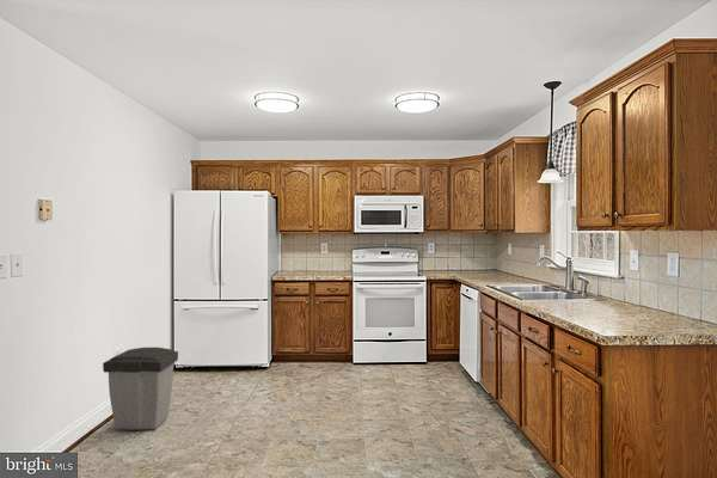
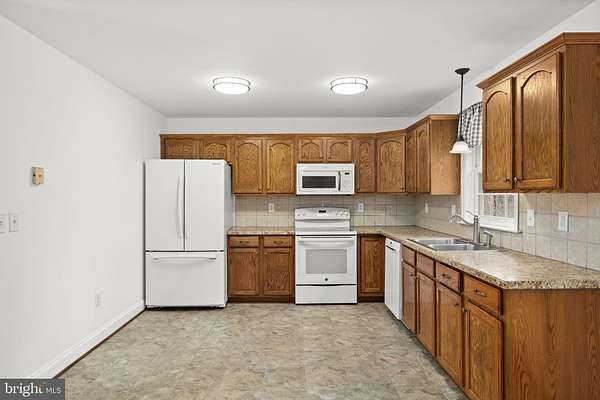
- trash can (141, 387)
